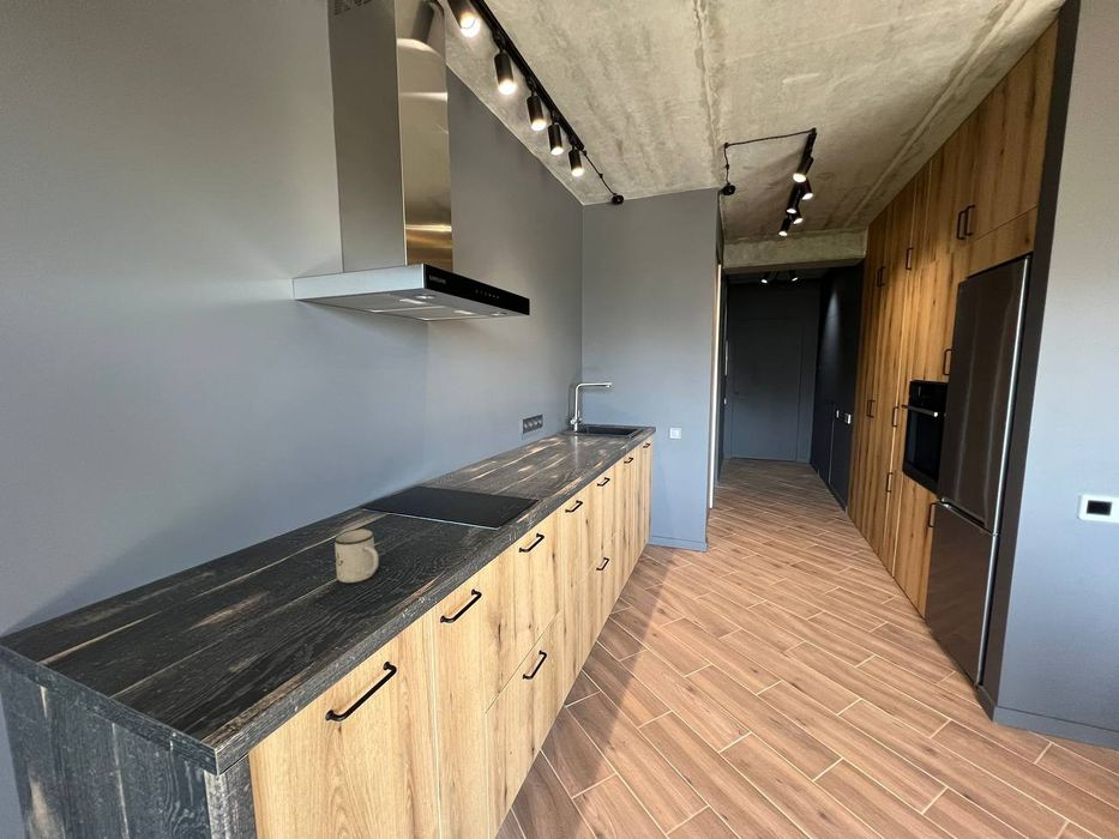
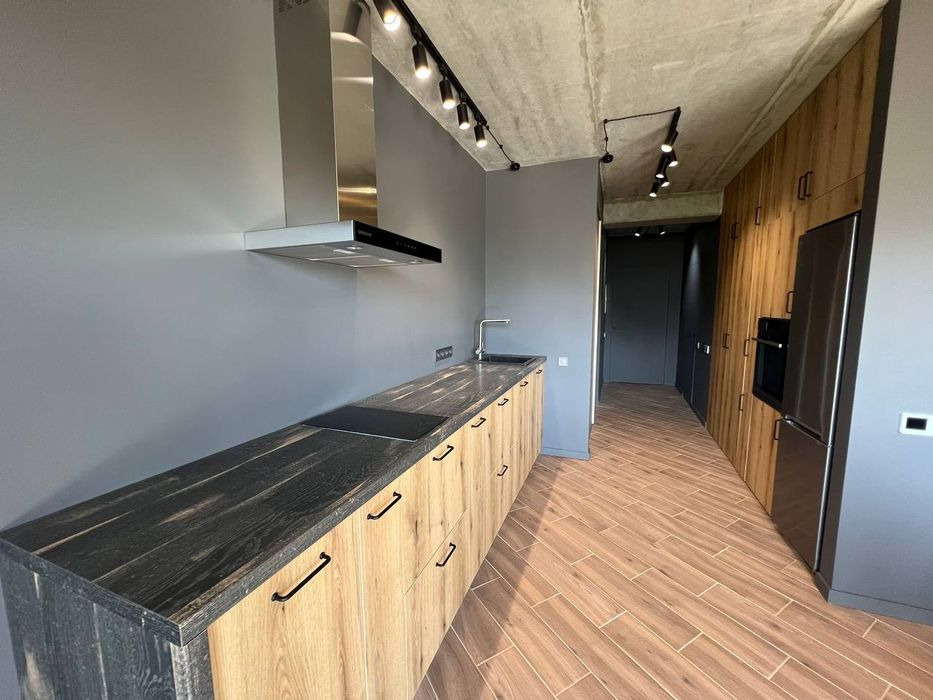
- mug (360, 556)
